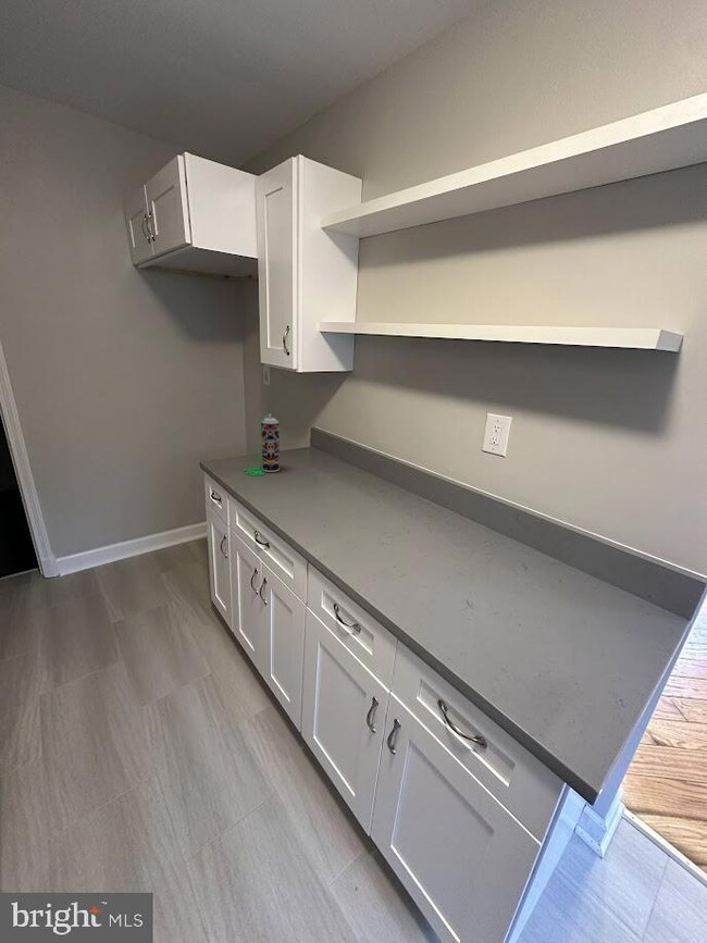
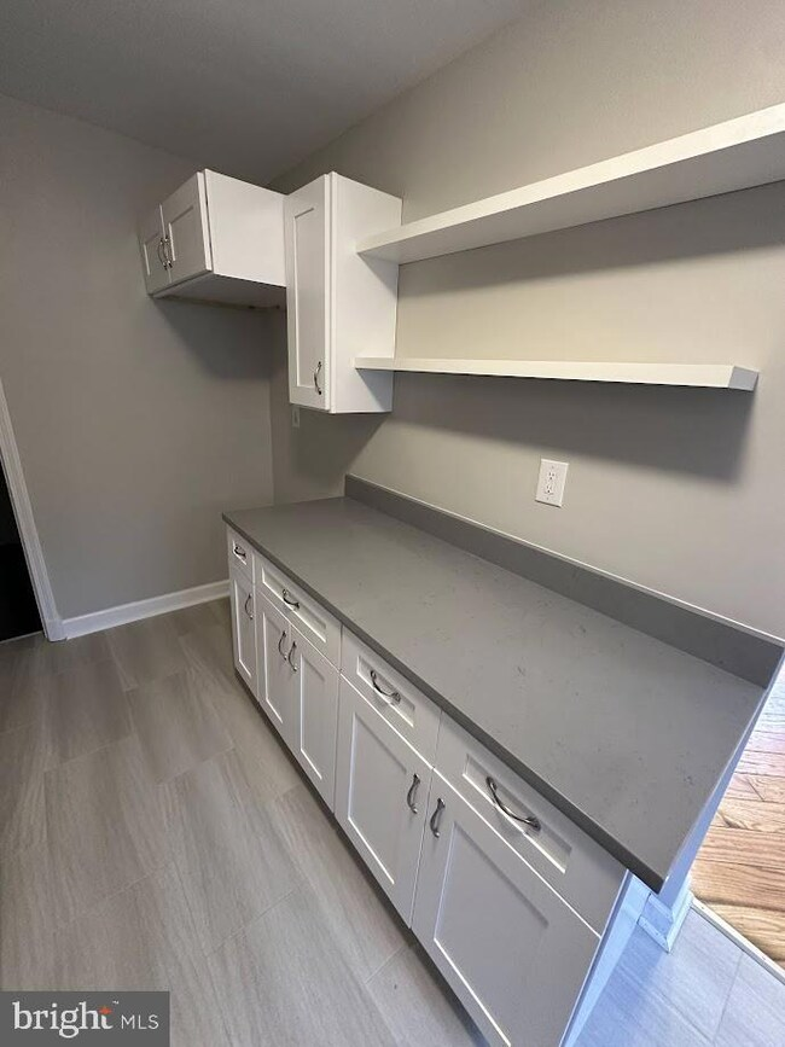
- spray can (262, 443)
